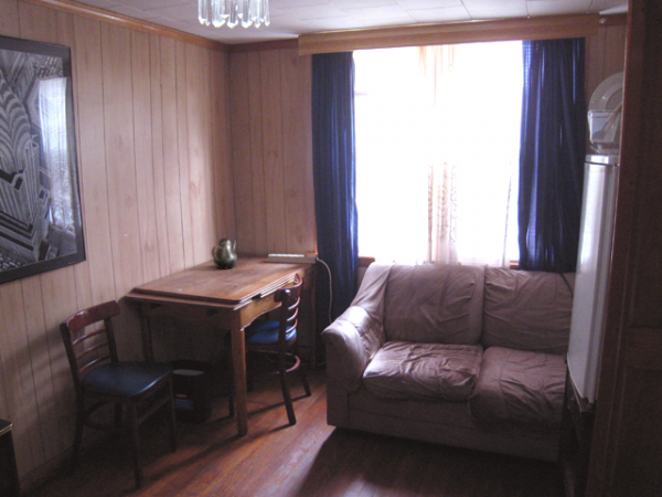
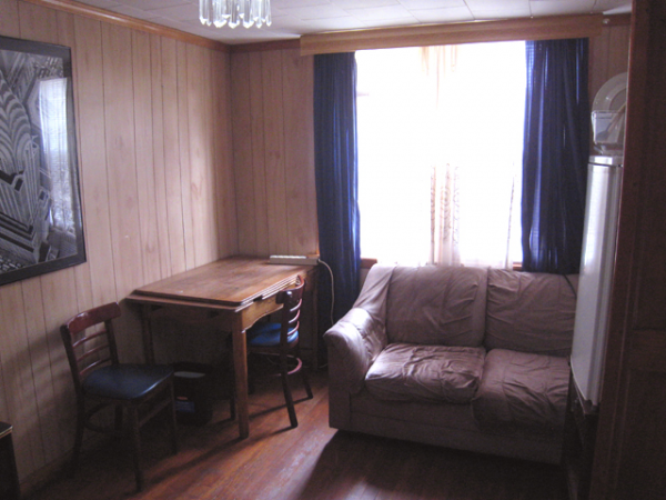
- teapot (224, 250)
